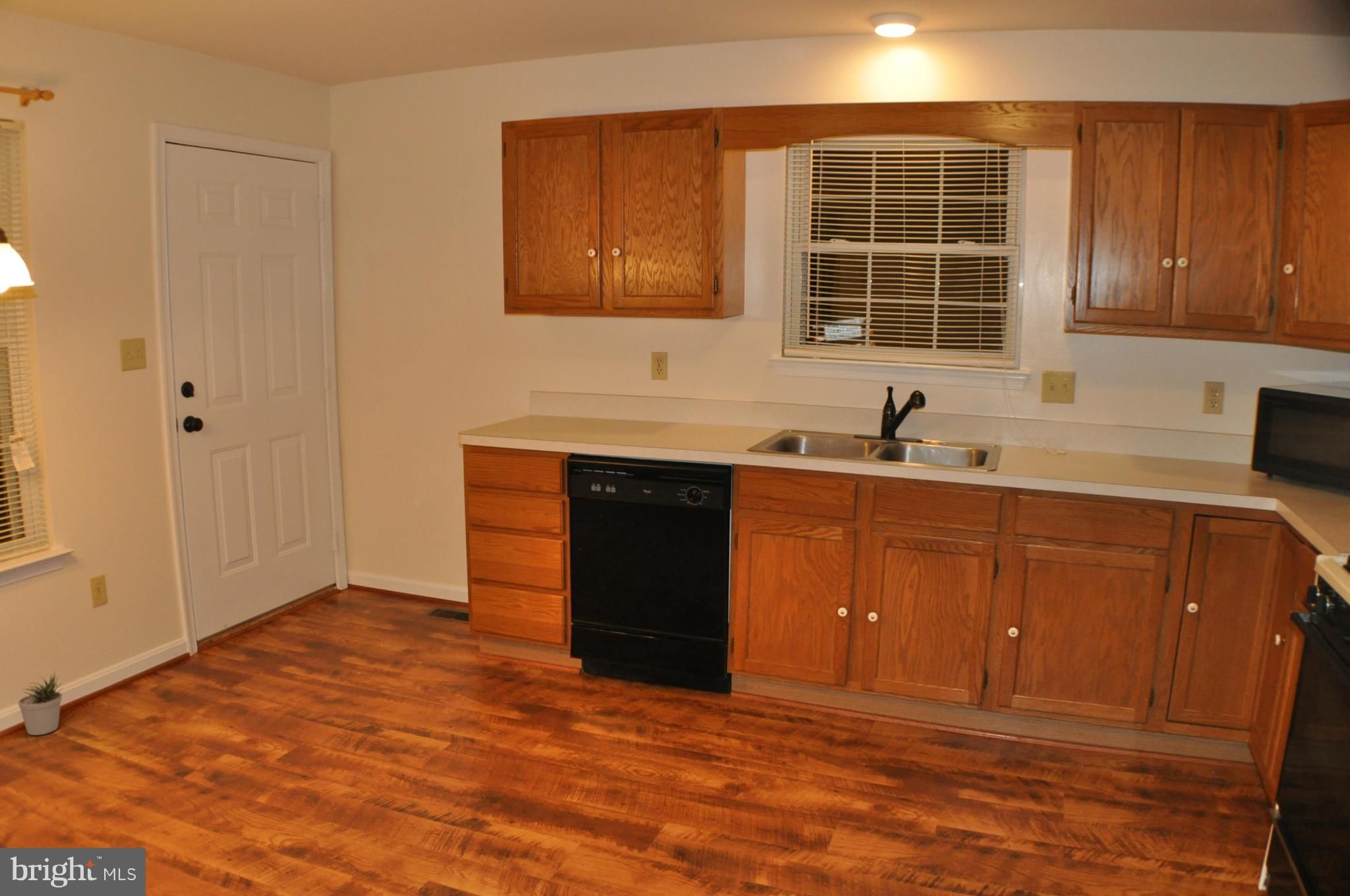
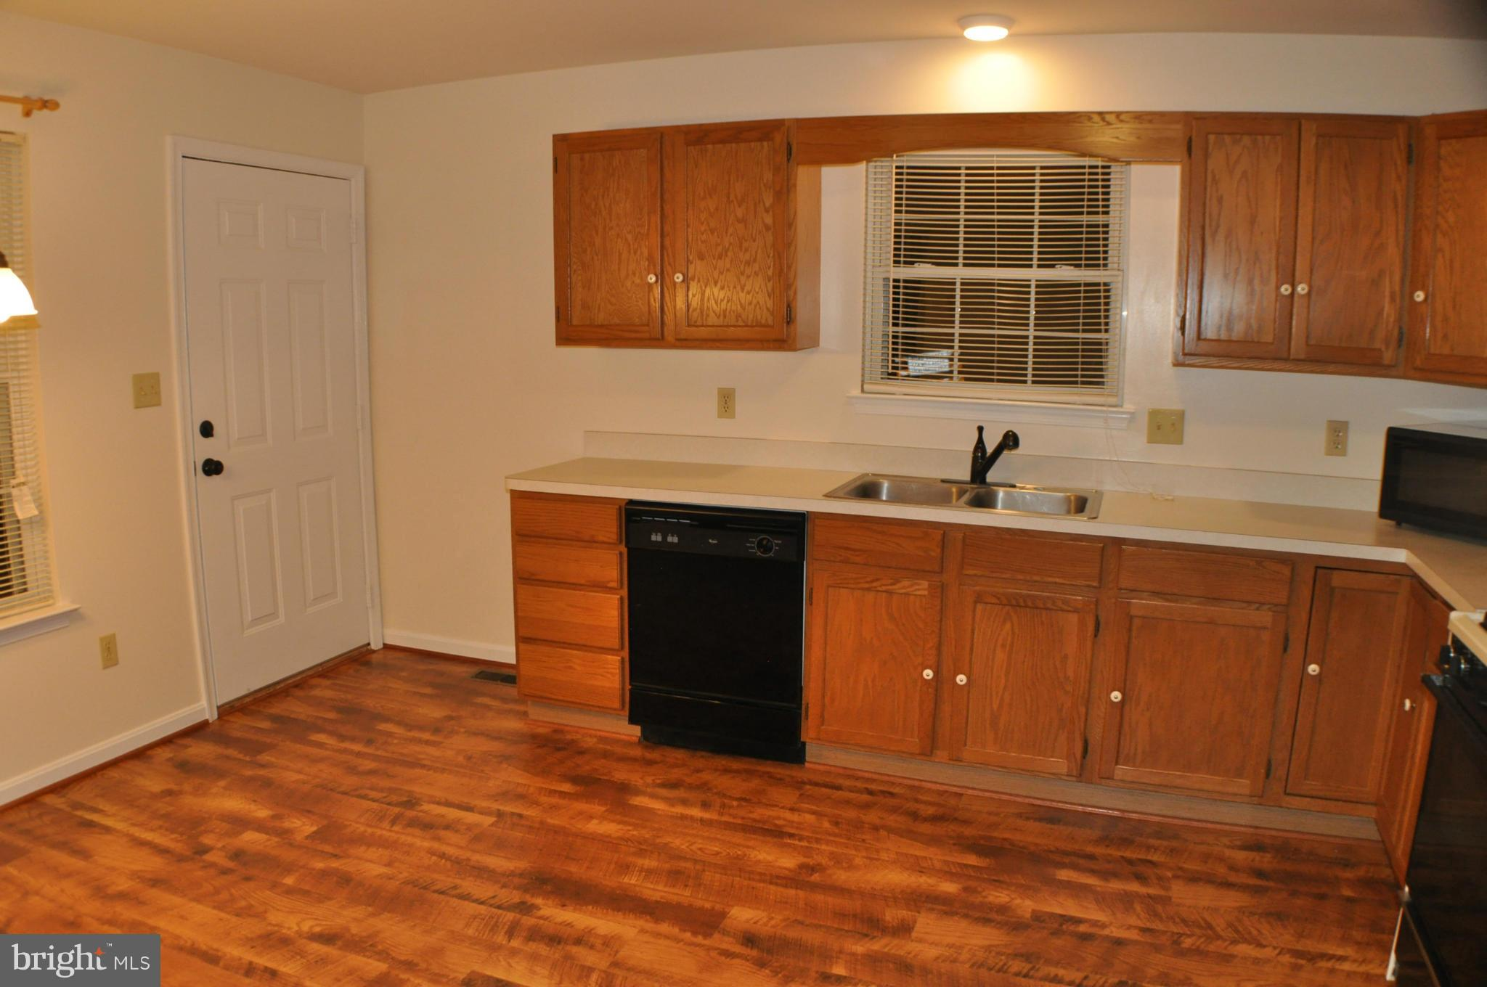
- potted plant (42, 703)
